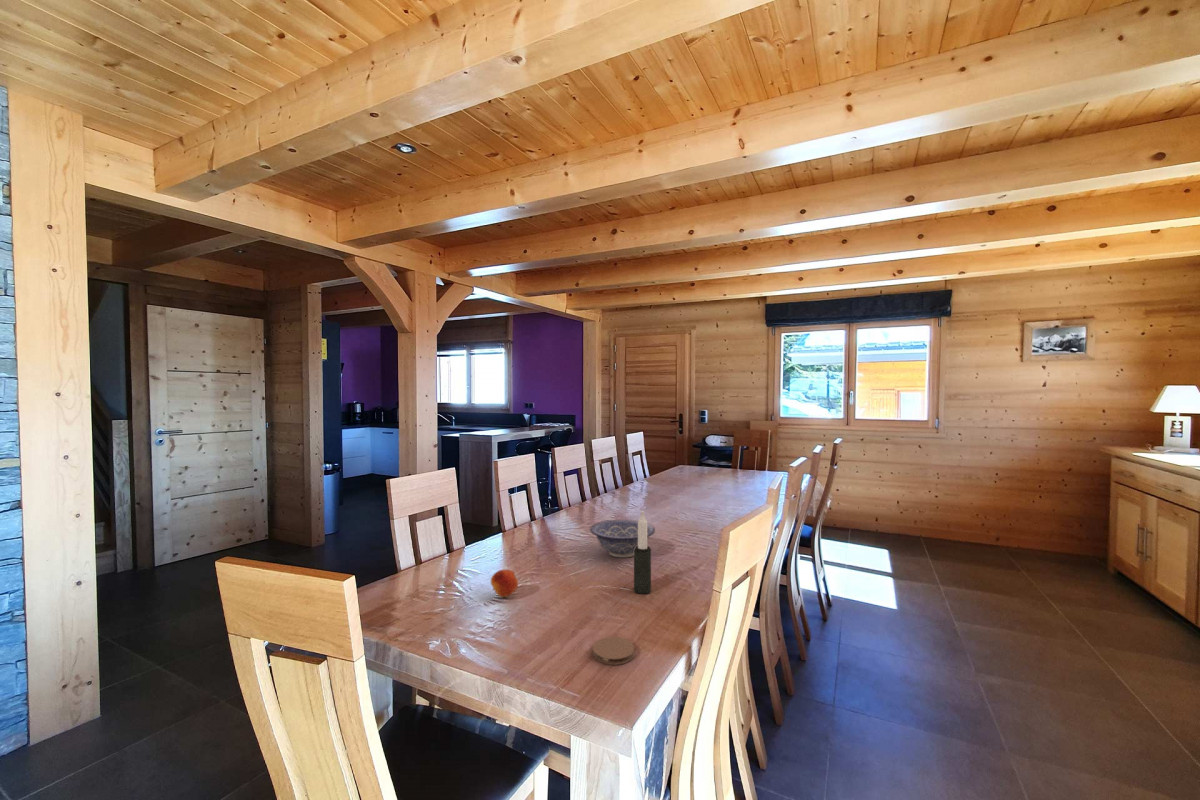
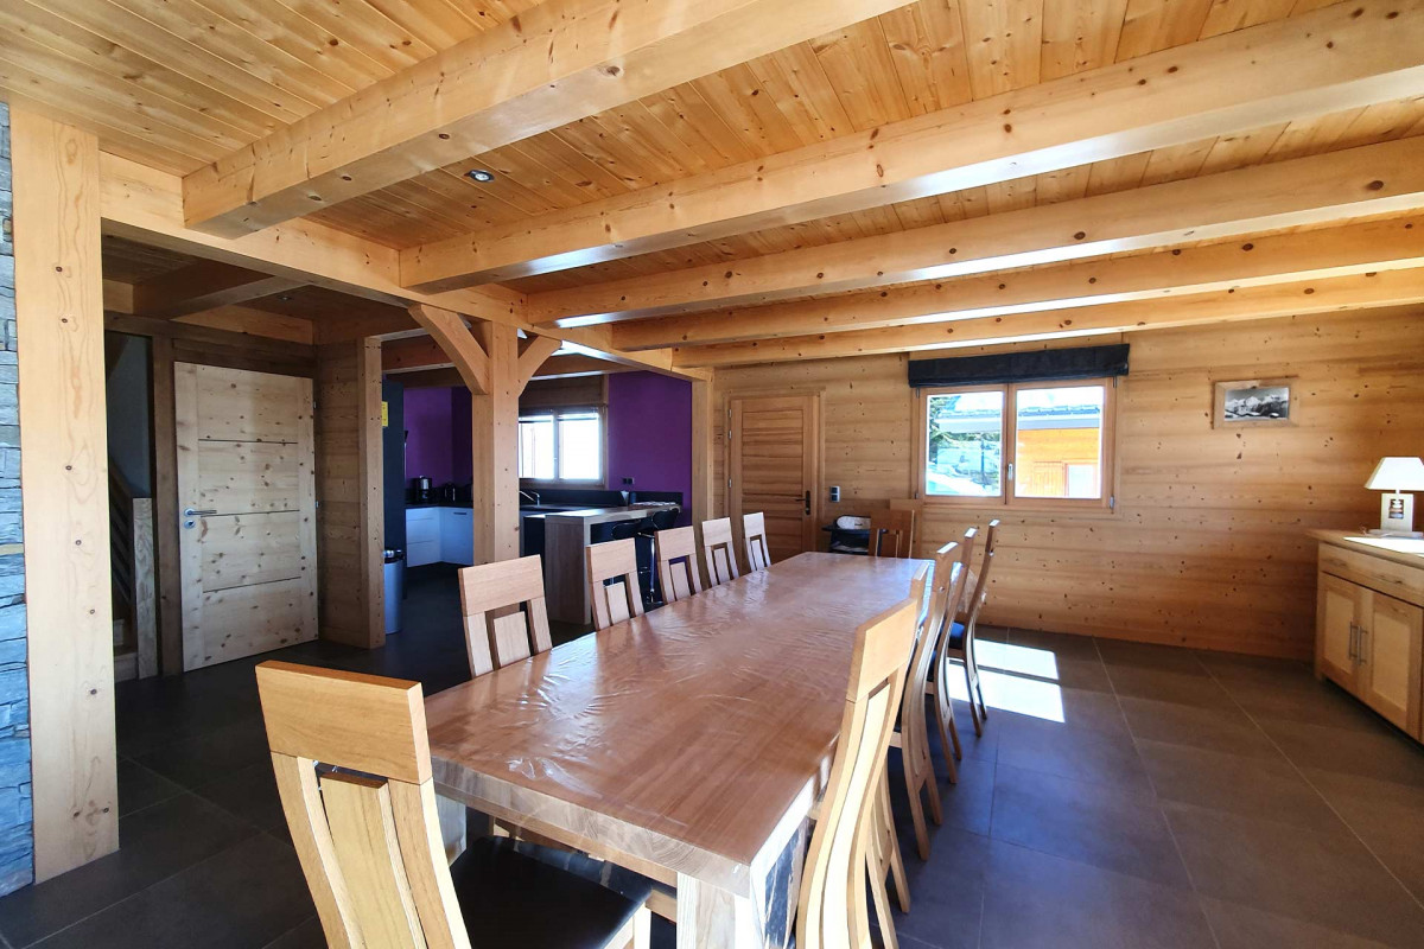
- coaster (613, 650)
- fruit (504, 583)
- candle (642, 550)
- decorative bowl (622, 540)
